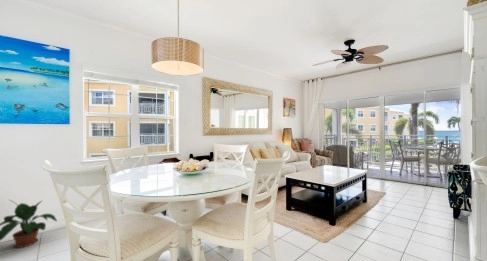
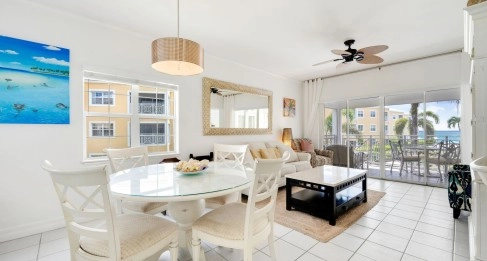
- potted plant (25, 219)
